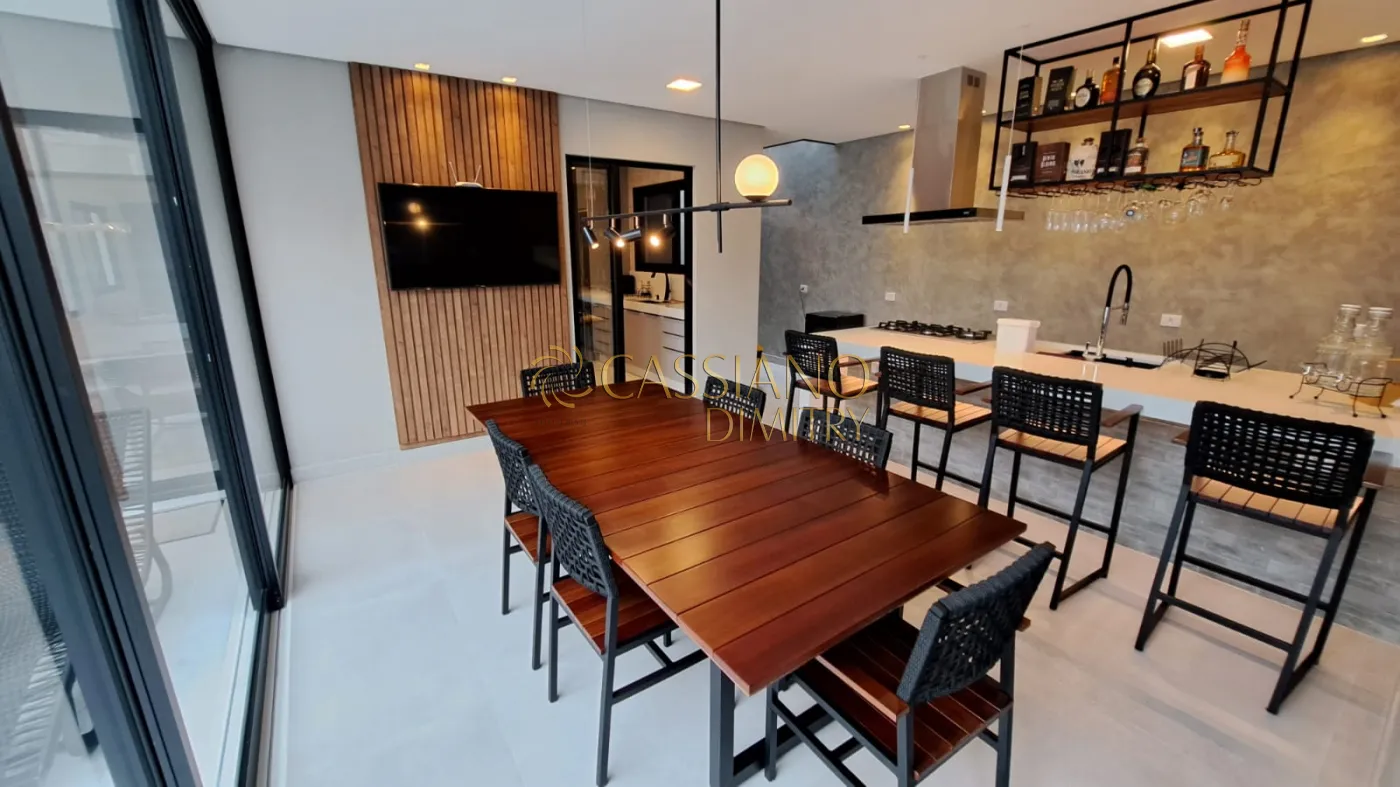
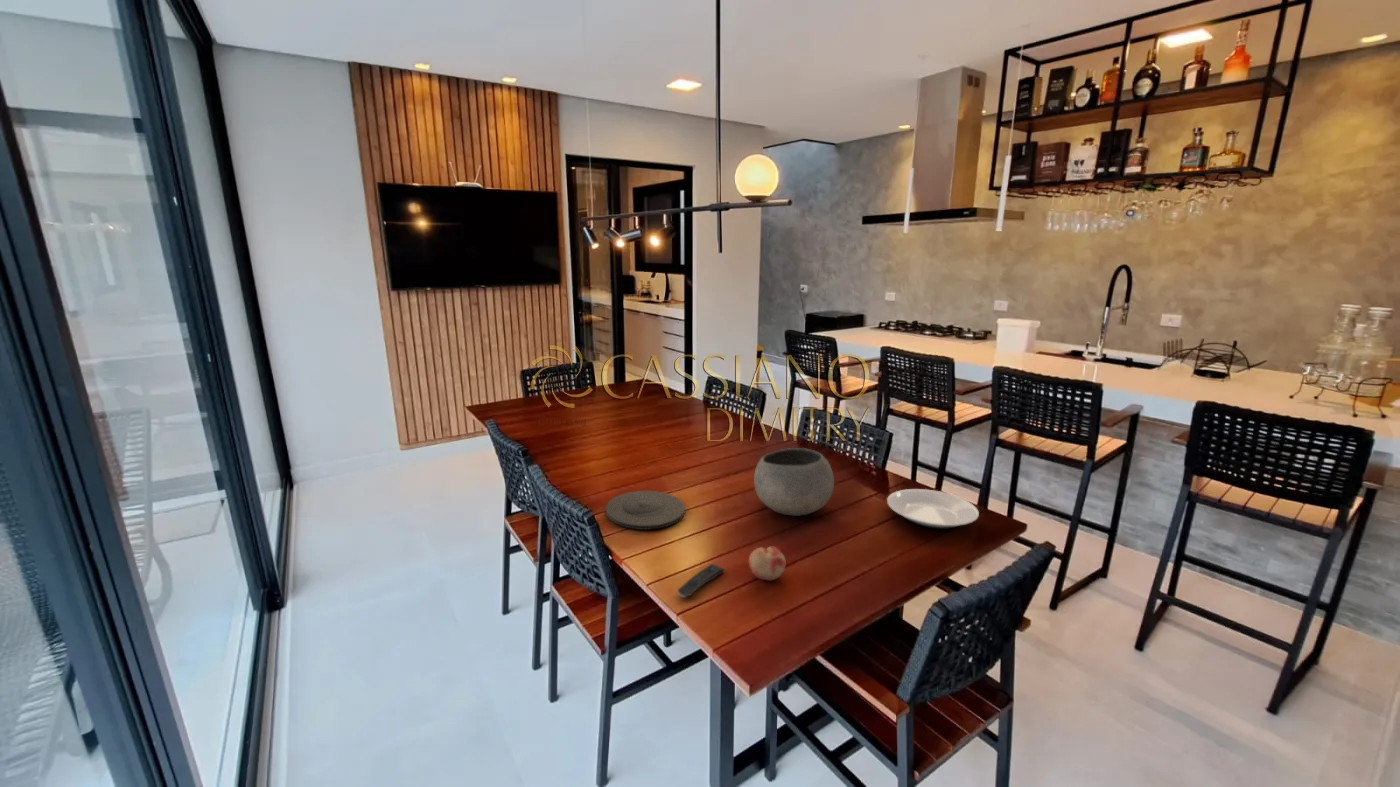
+ plate (645, 506)
+ bowl (793, 482)
+ plate (931, 511)
+ fruit (766, 563)
+ remote control (700, 580)
